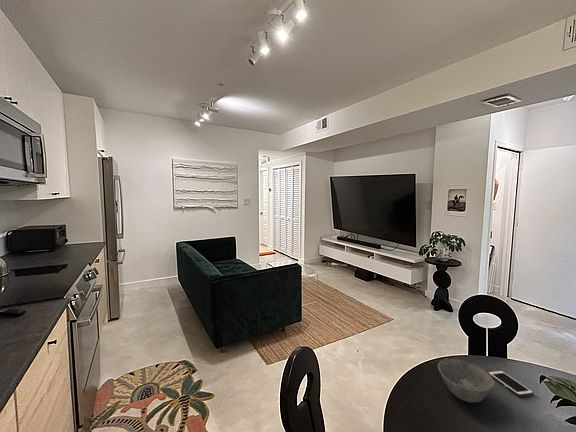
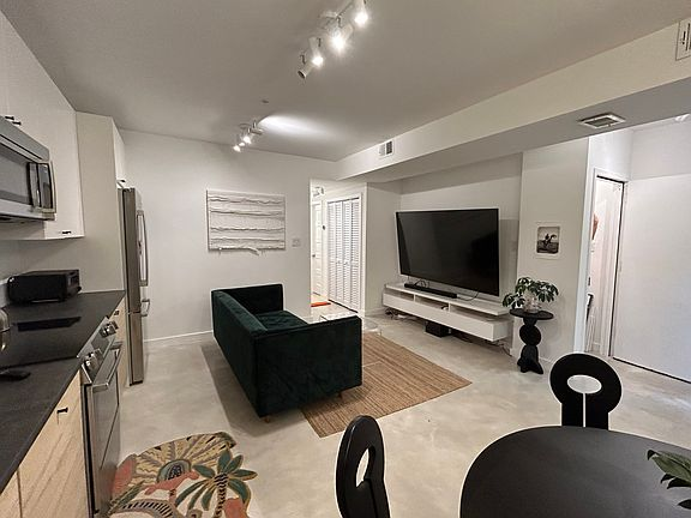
- cell phone (509, 382)
- bowl (464, 384)
